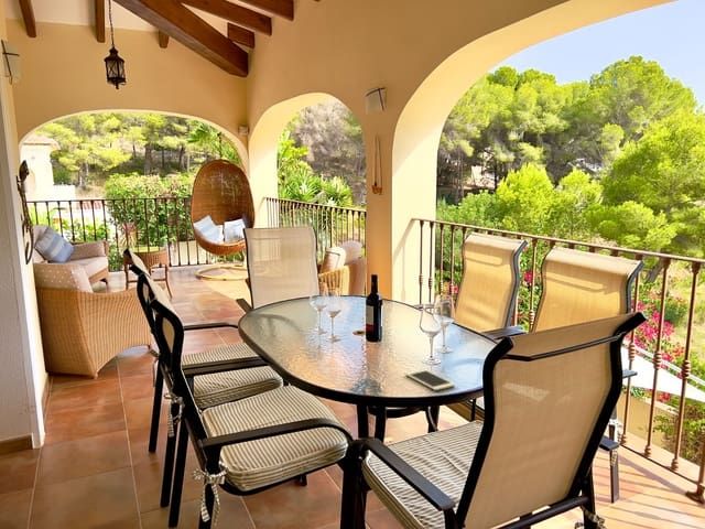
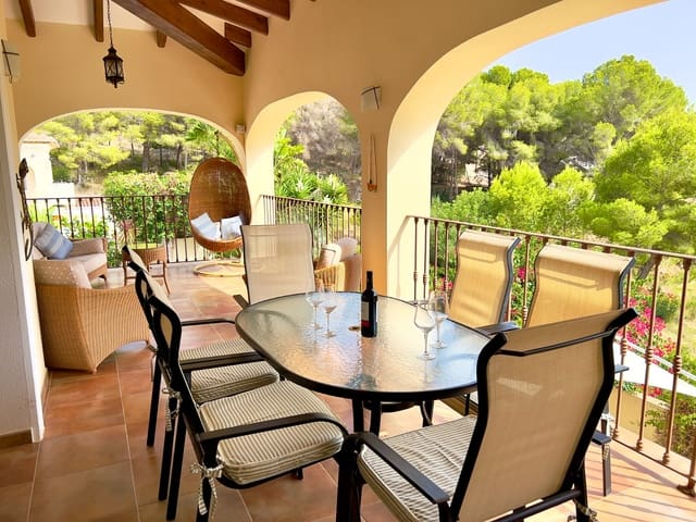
- cell phone (429, 379)
